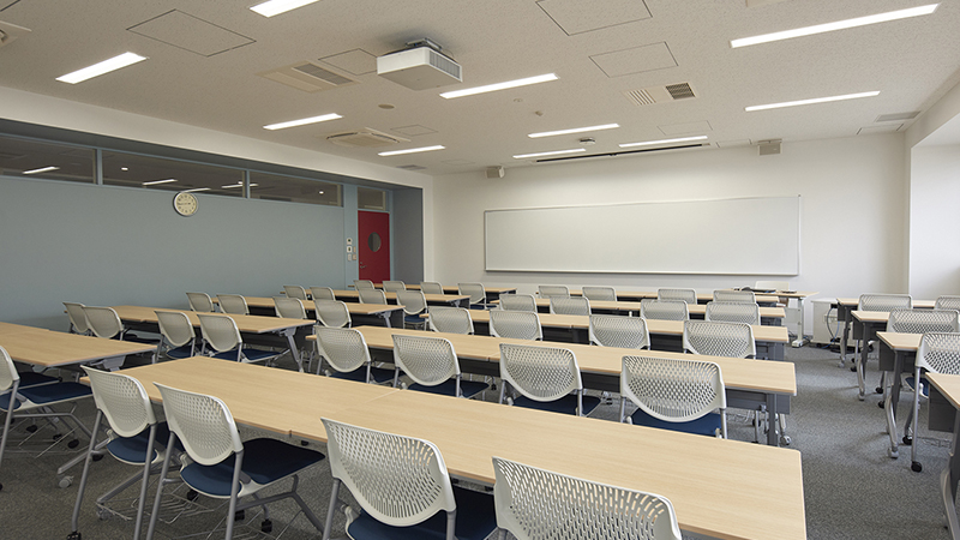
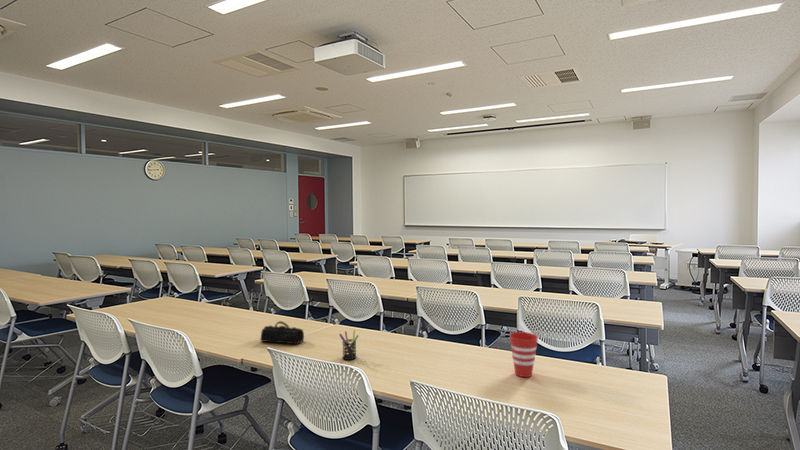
+ pencil case (282, 331)
+ cup (523, 354)
+ pen holder (350, 344)
